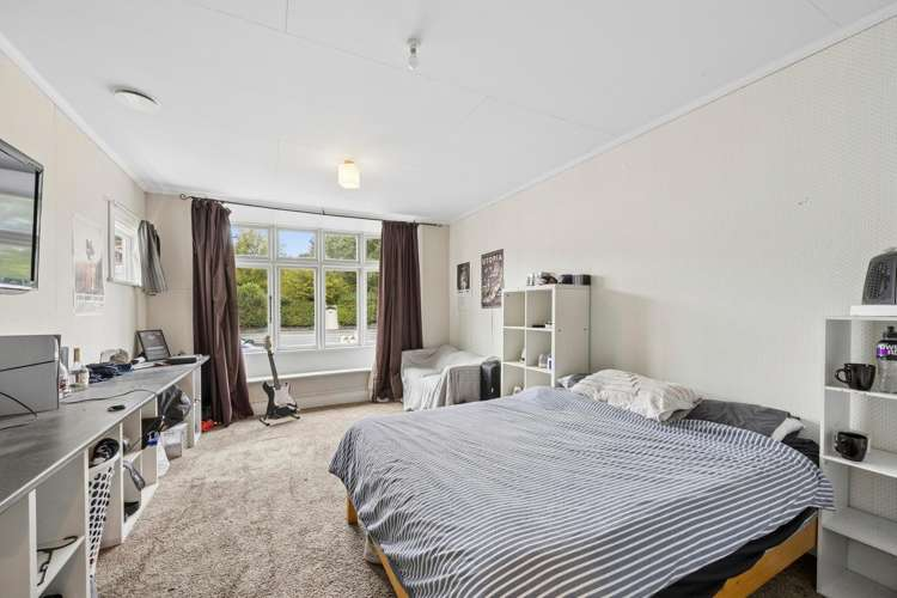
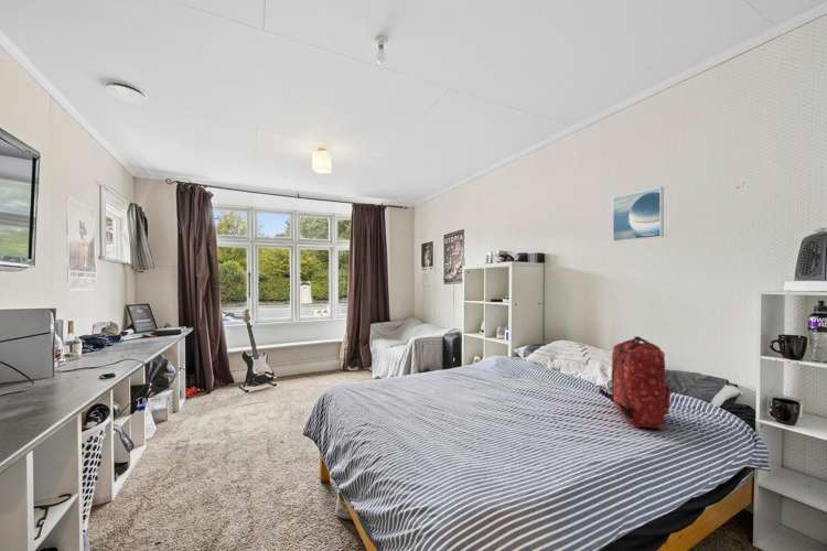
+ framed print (636, 216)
+ backpack (632, 377)
